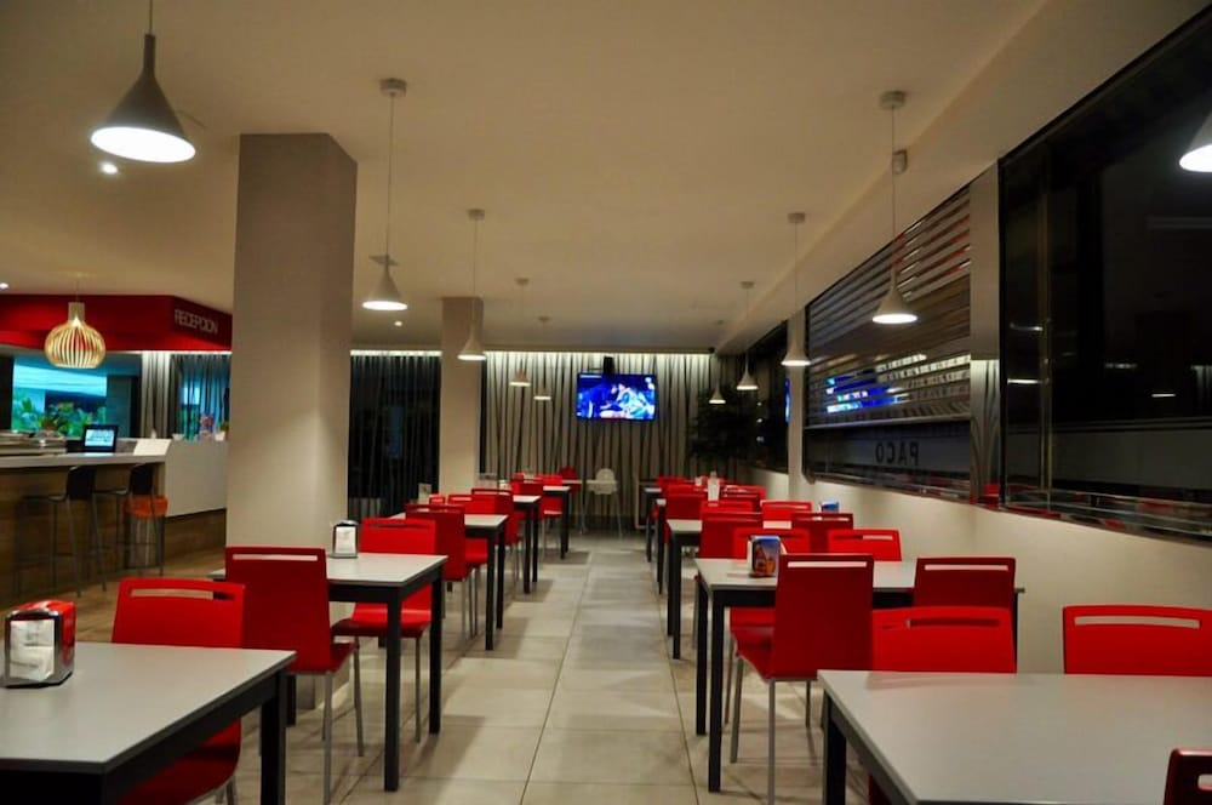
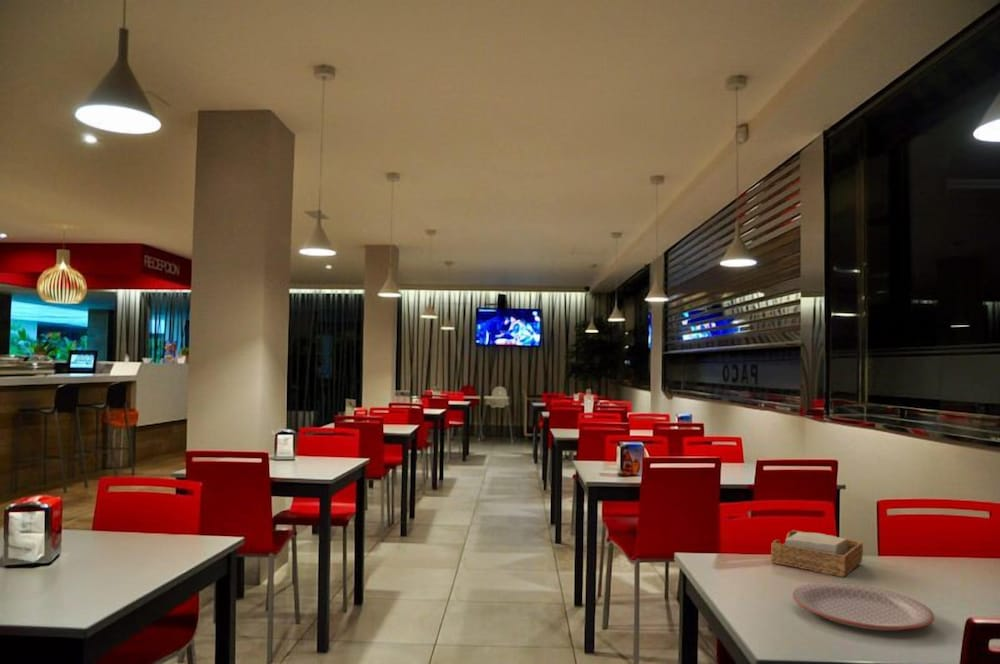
+ napkin holder (817, 549)
+ plate (860, 608)
